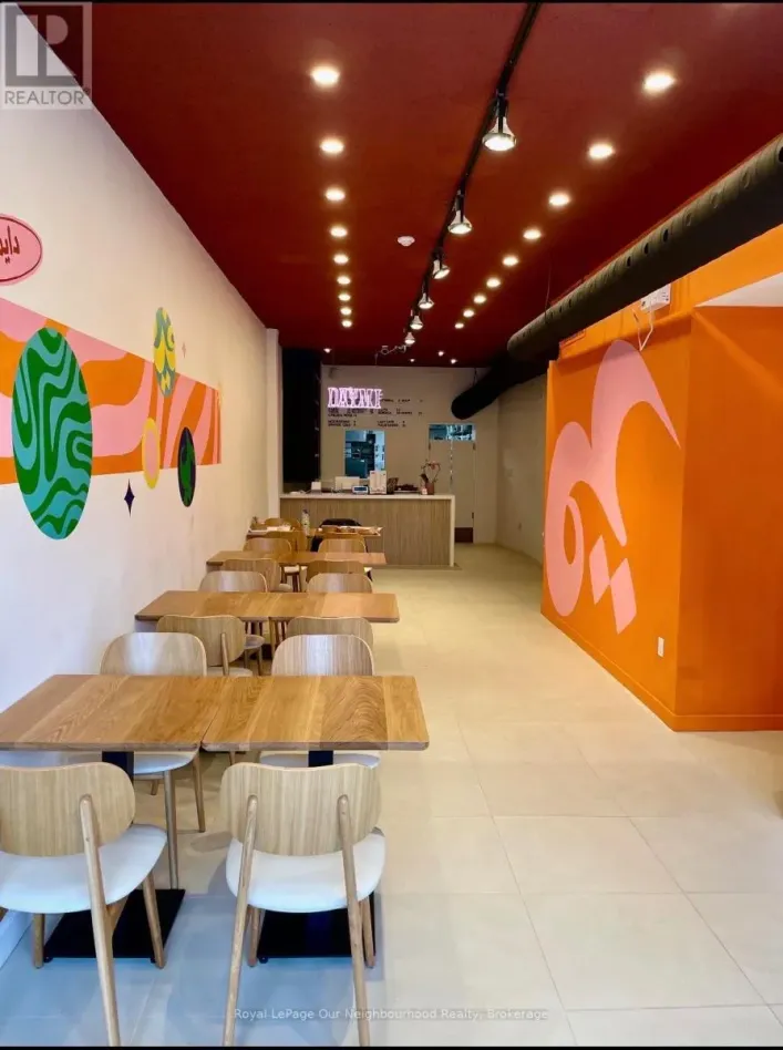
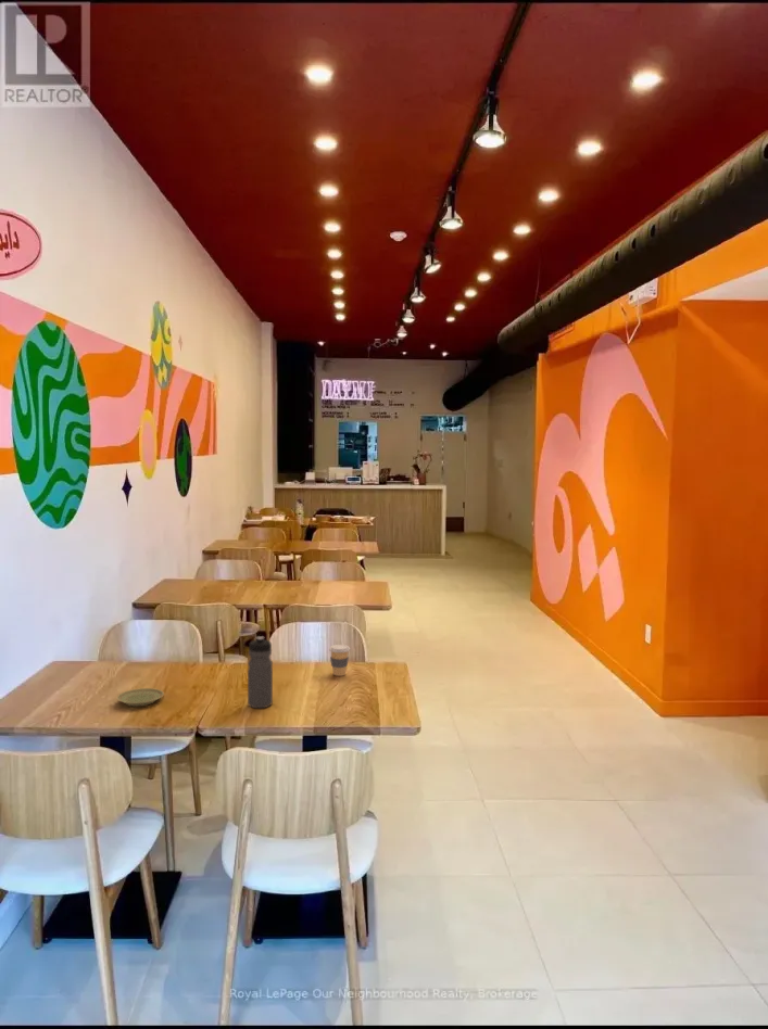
+ plate (140, 698)
+ water bottle (260, 671)
+ coffee cup (339, 660)
